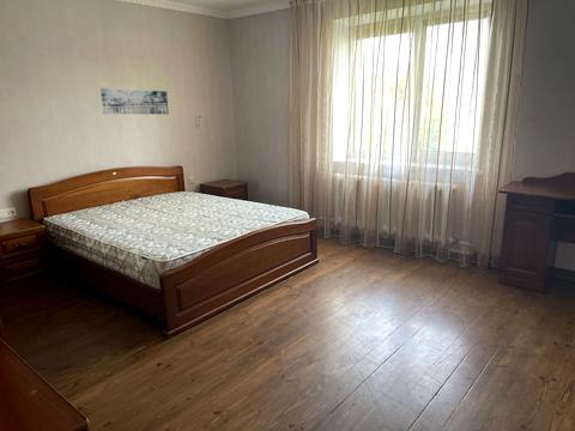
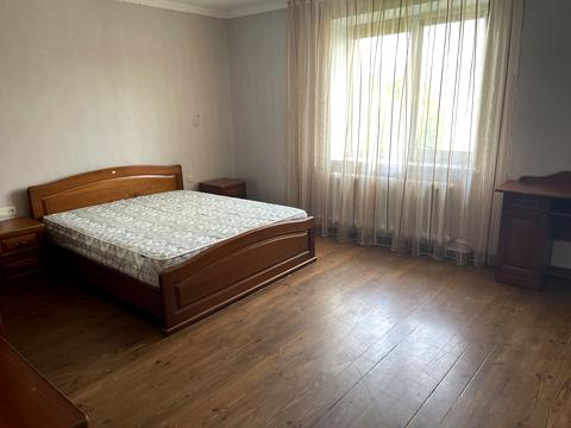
- wall art (137, 102)
